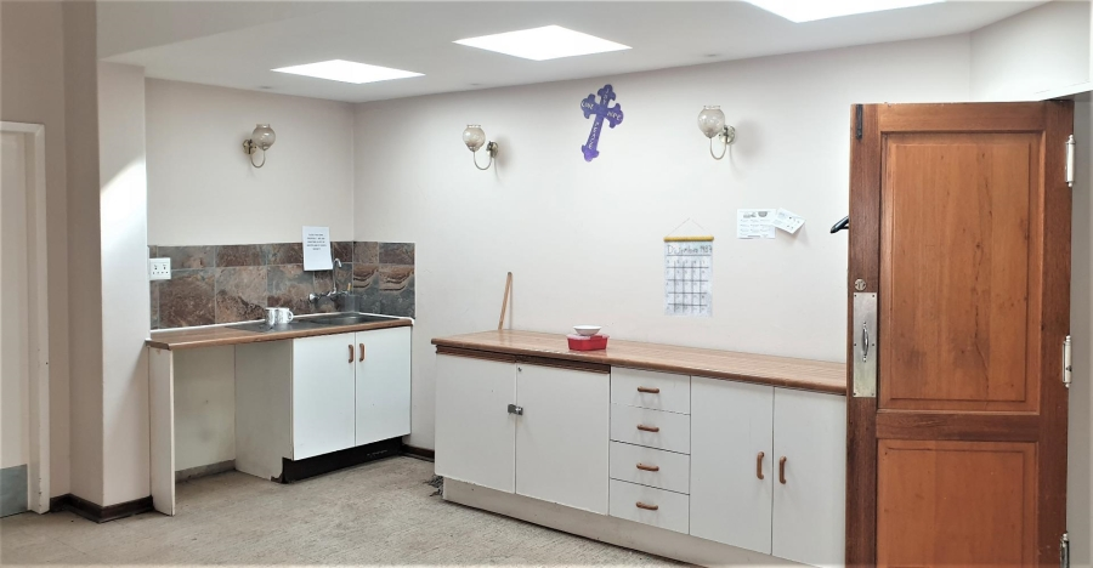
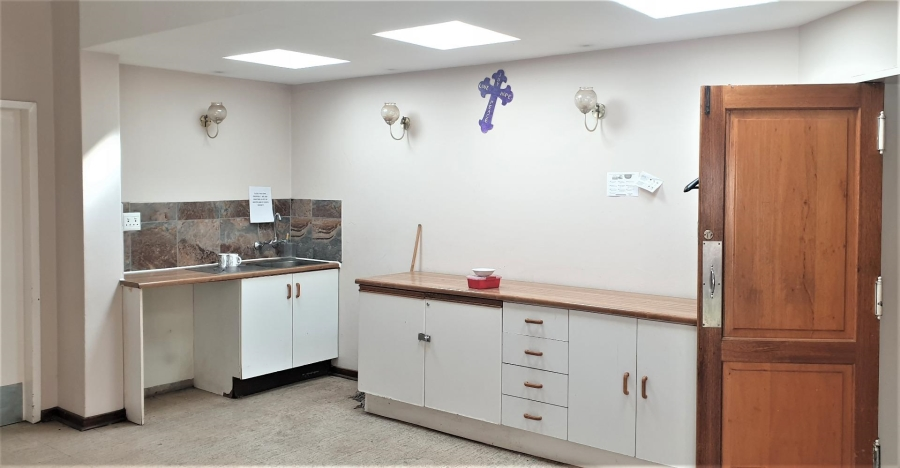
- calendar (687, 267)
